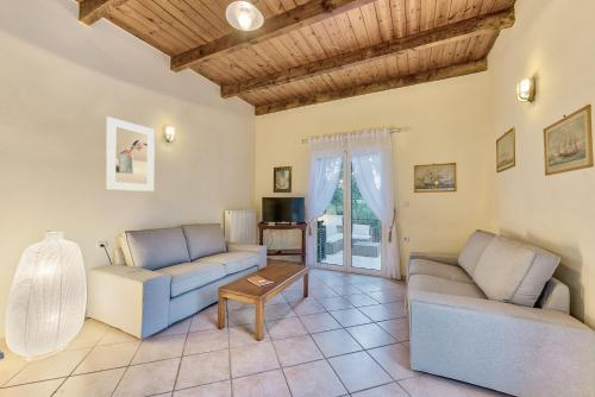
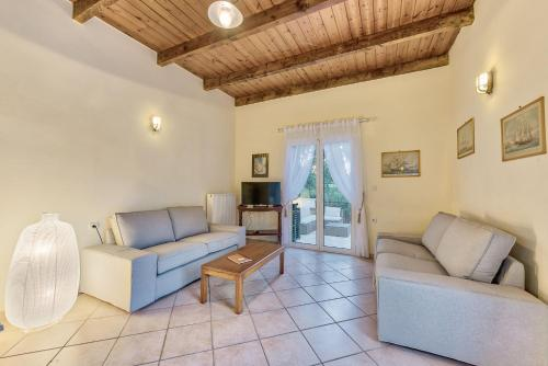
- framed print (132, 157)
